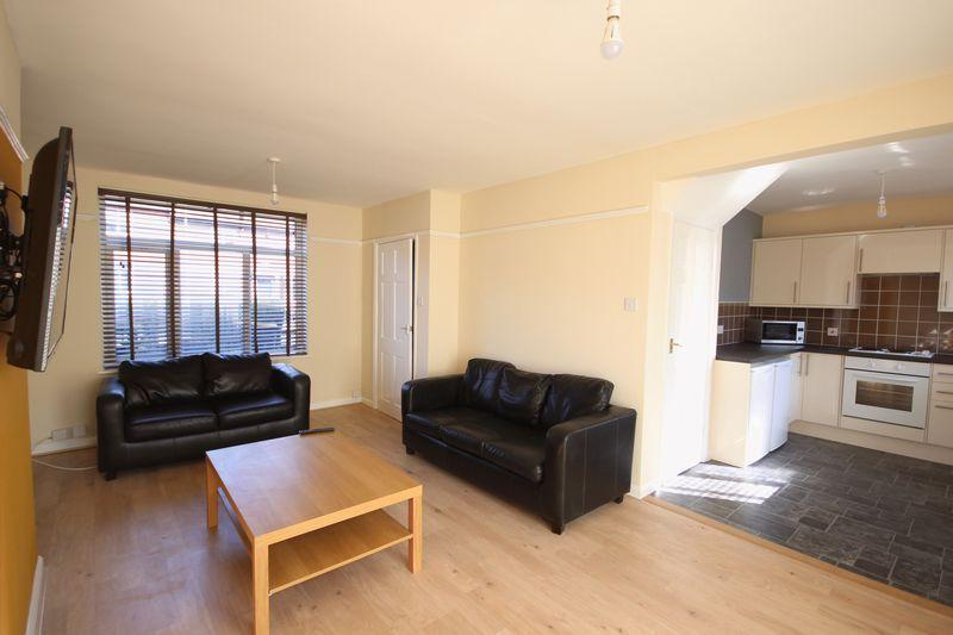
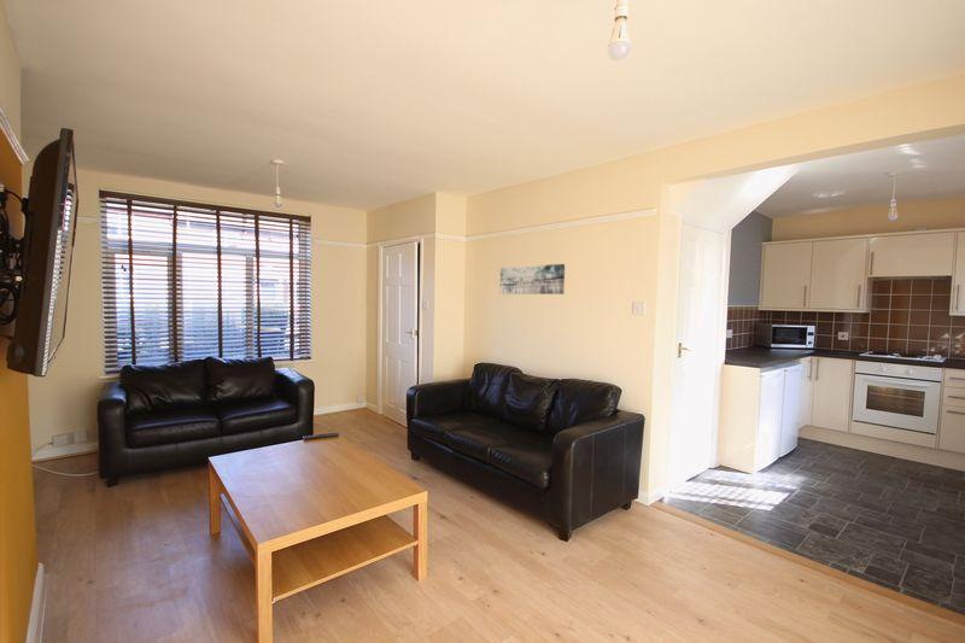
+ wall art (530, 280)
